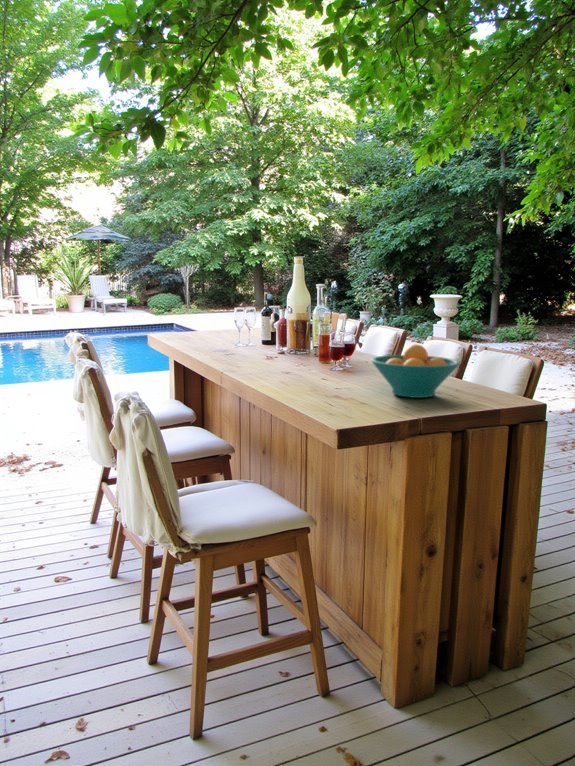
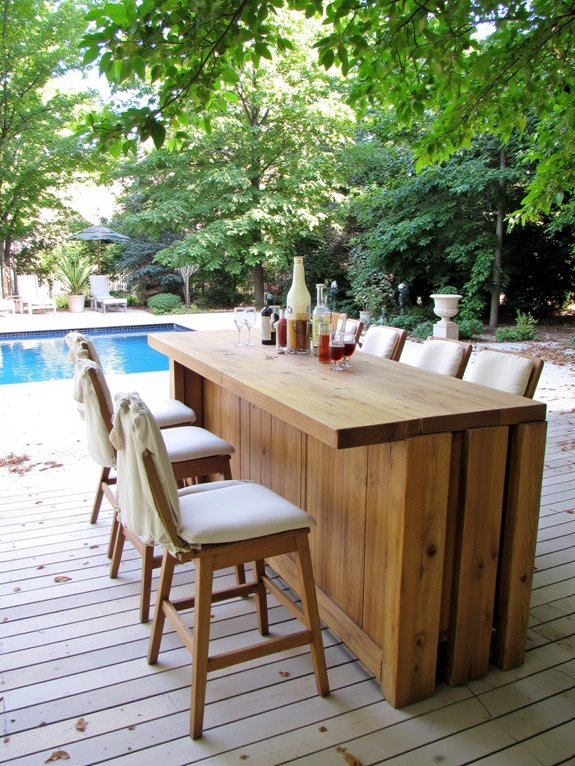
- fruit bowl (414, 369)
